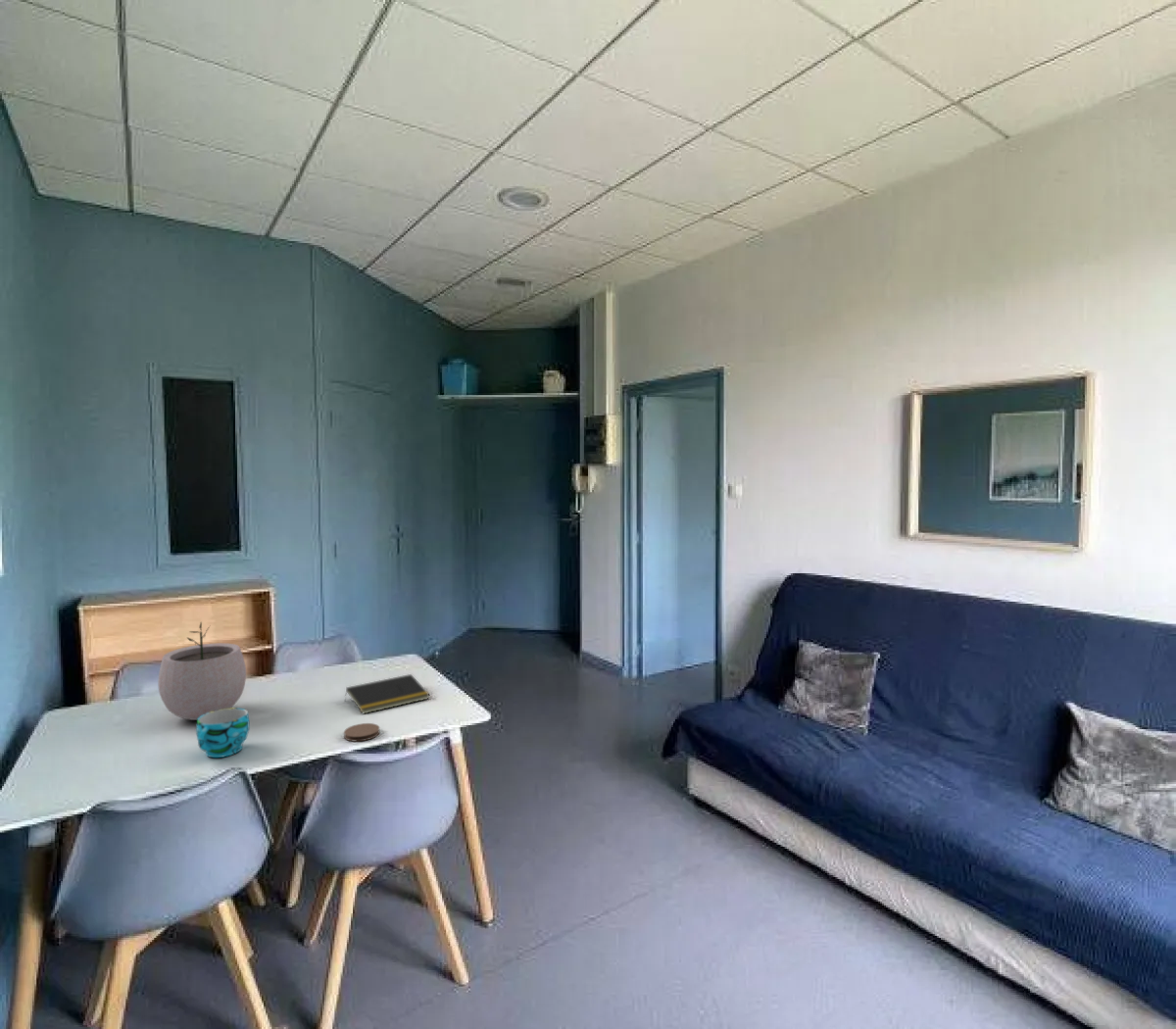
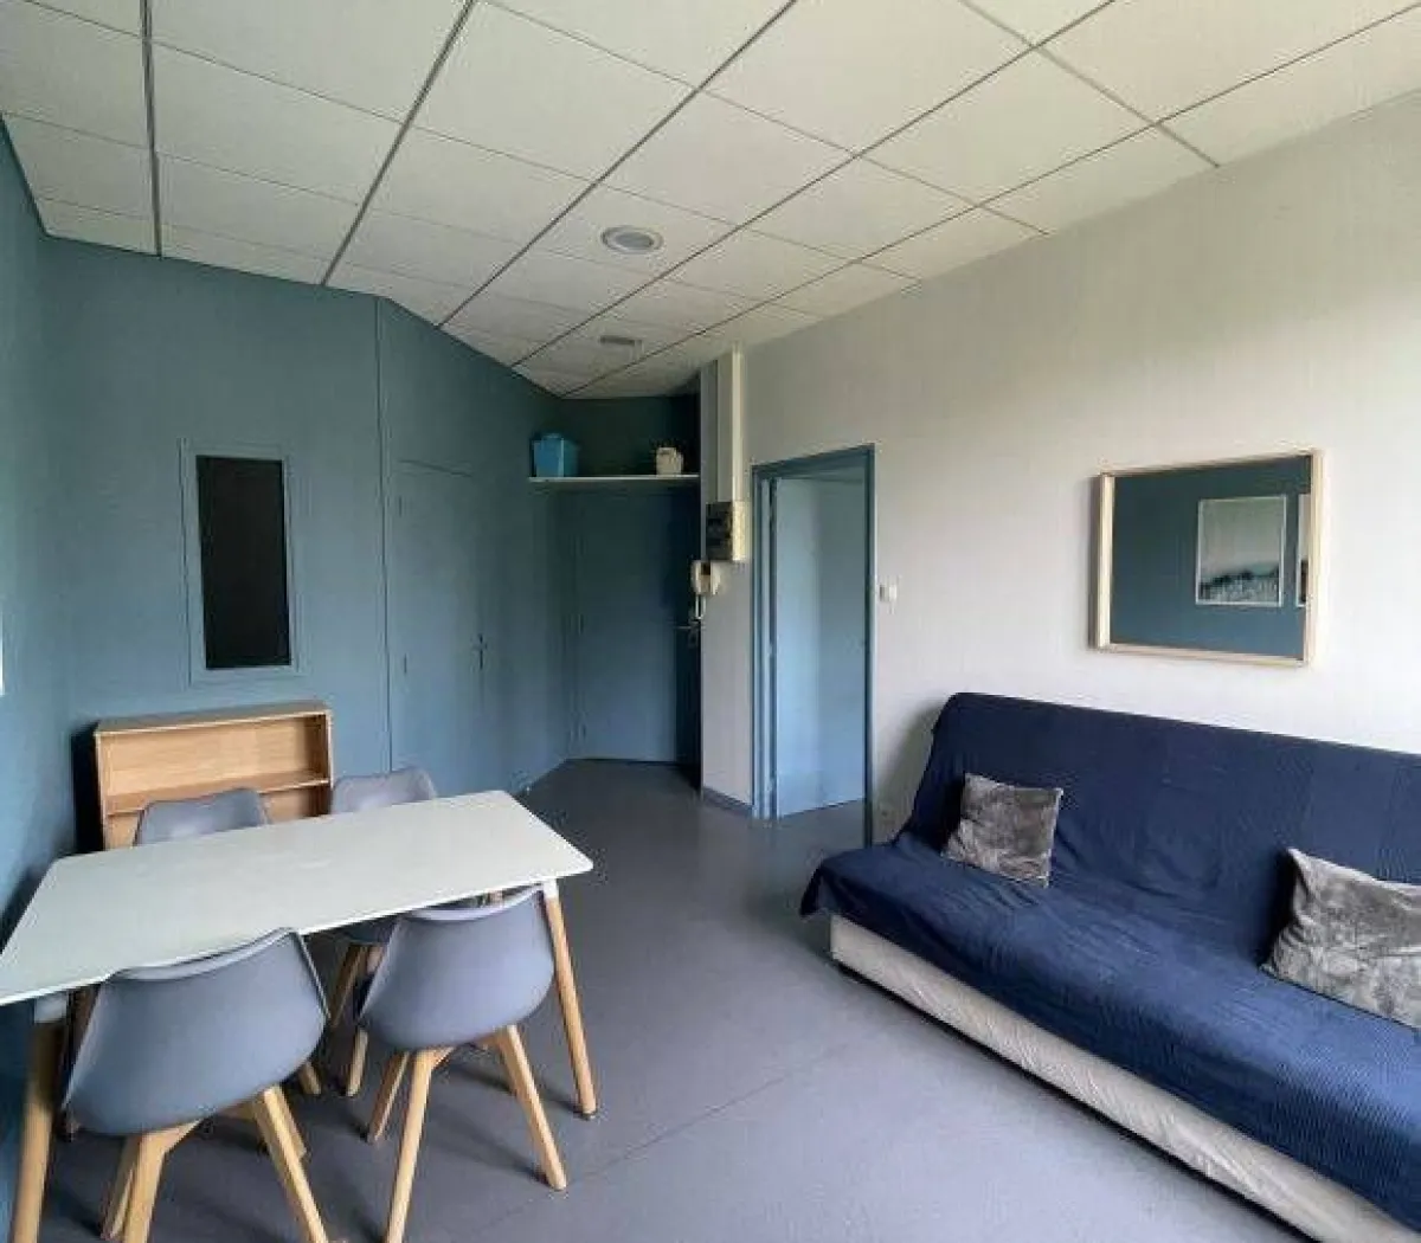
- notepad (388, 693)
- cup (222, 734)
- plant pot (203, 669)
- coaster (362, 732)
